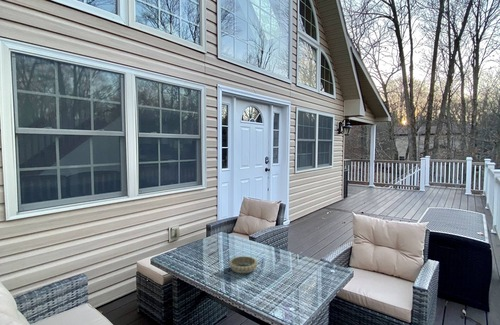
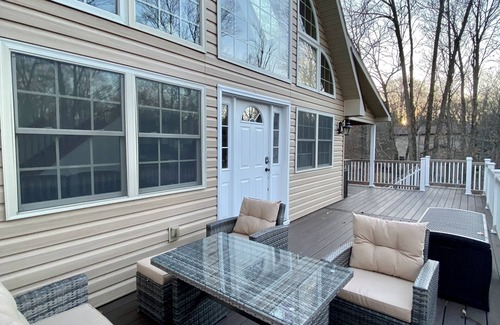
- decorative bowl (243, 263)
